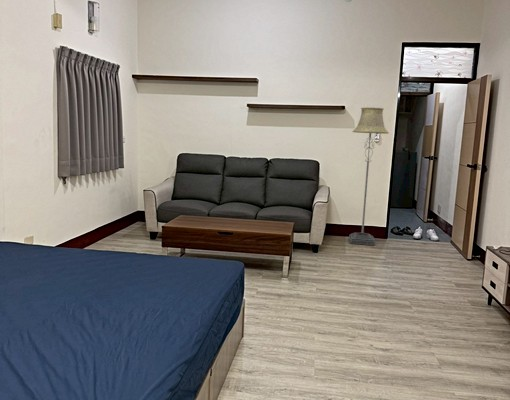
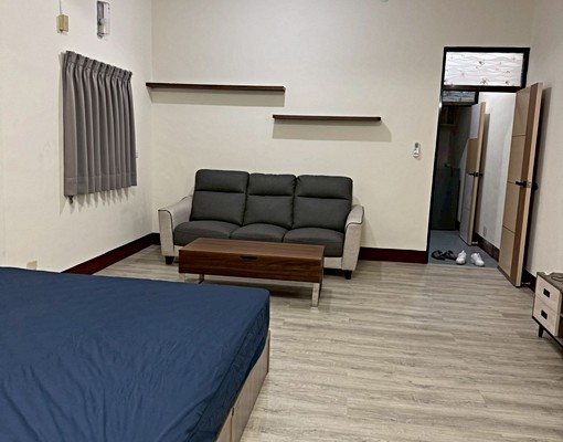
- floor lamp (366, 176)
